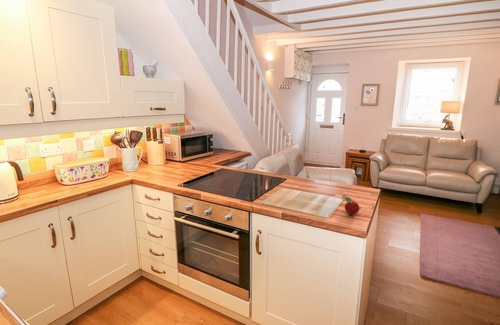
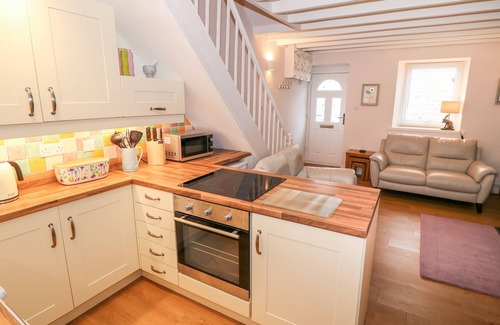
- fruit (350, 204)
